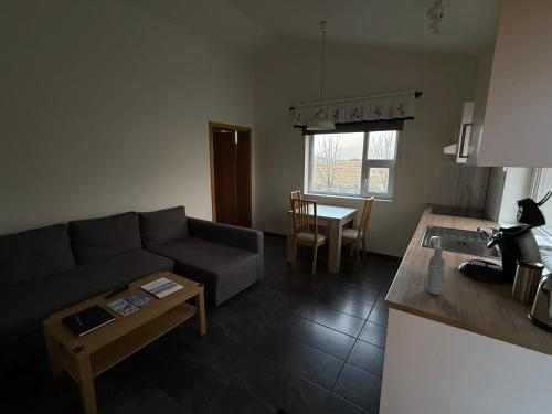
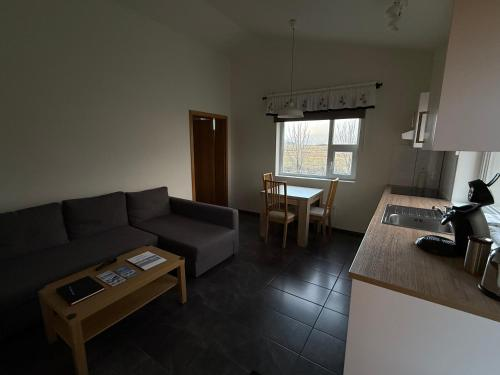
- bottle (435, 269)
